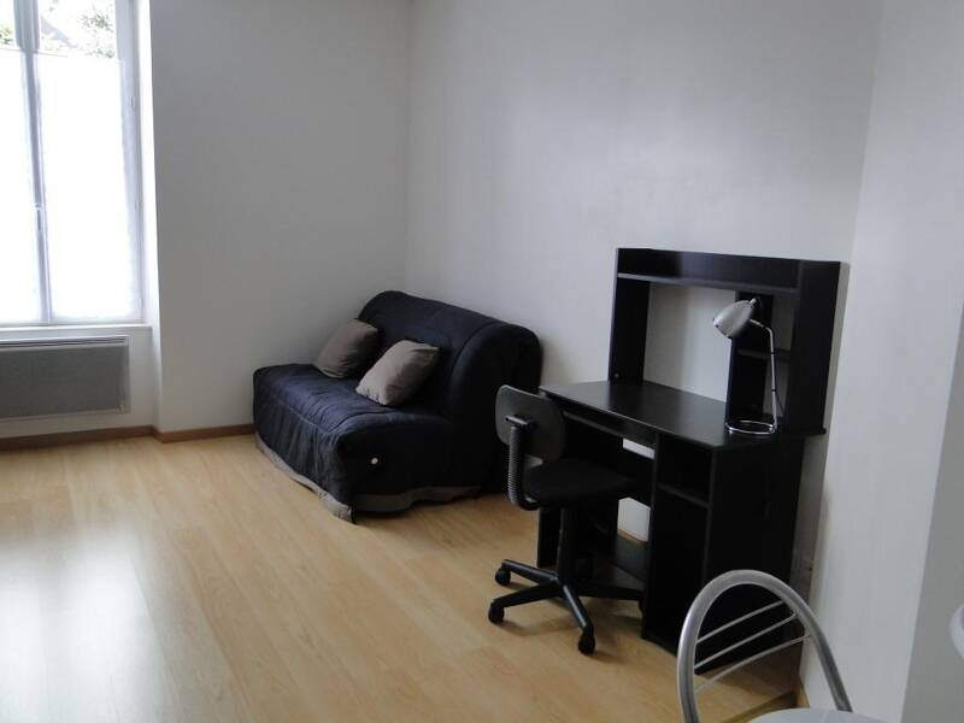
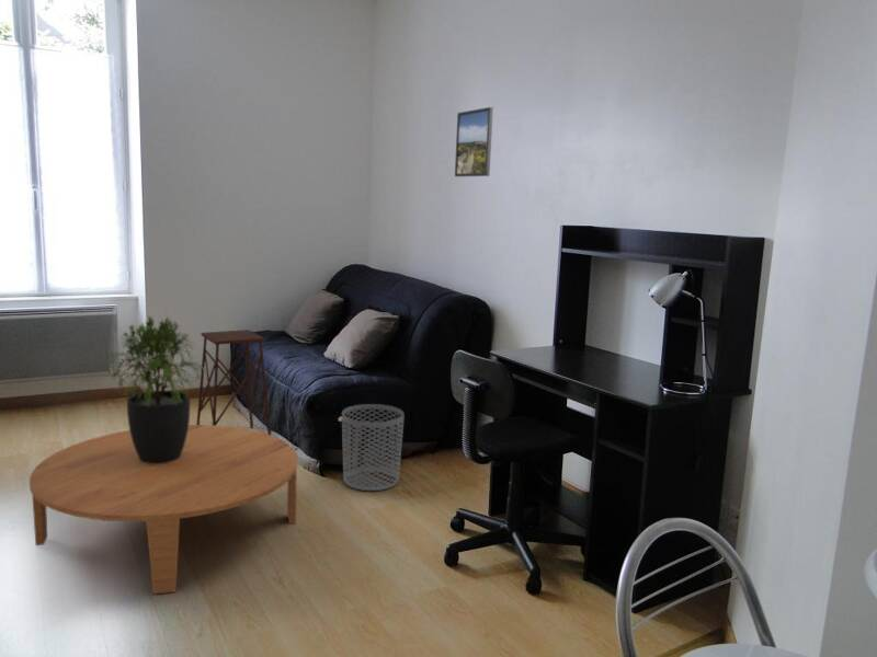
+ side table (234, 387)
+ waste bin (372, 447)
+ potted plant (152, 387)
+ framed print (472, 143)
+ coffee table (171, 496)
